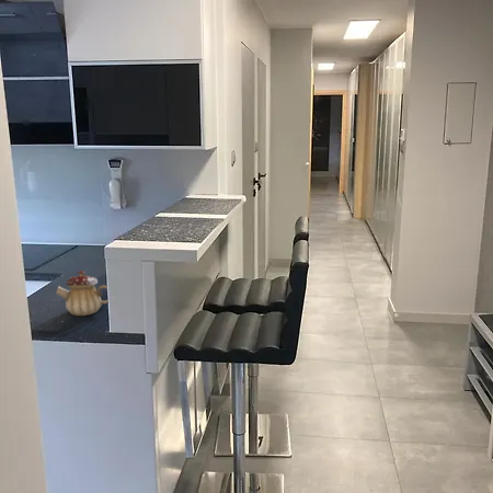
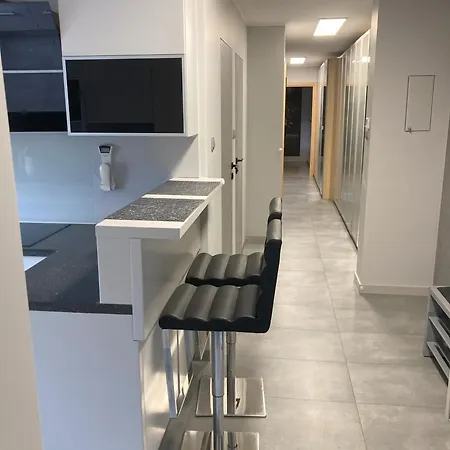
- teapot (84, 290)
